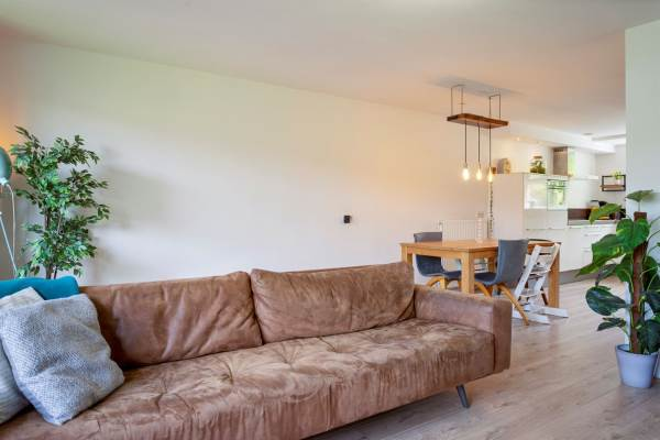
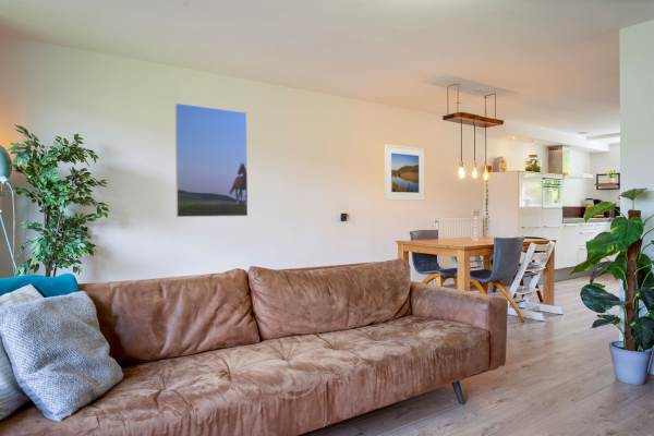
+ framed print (213, 162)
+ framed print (404, 173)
